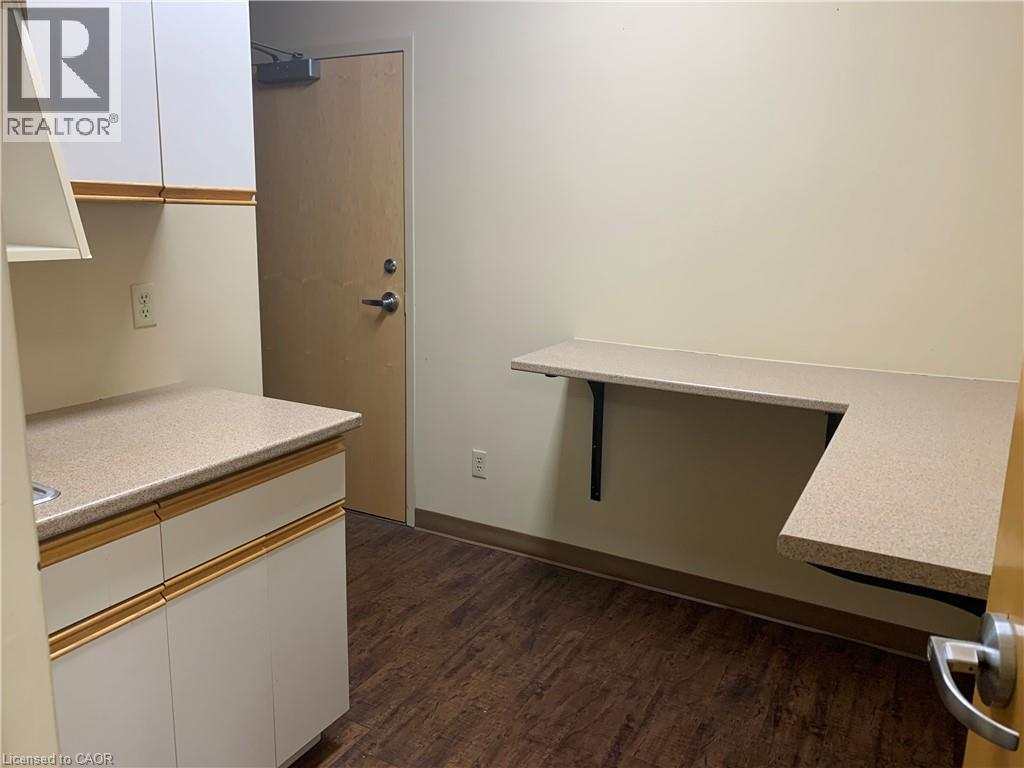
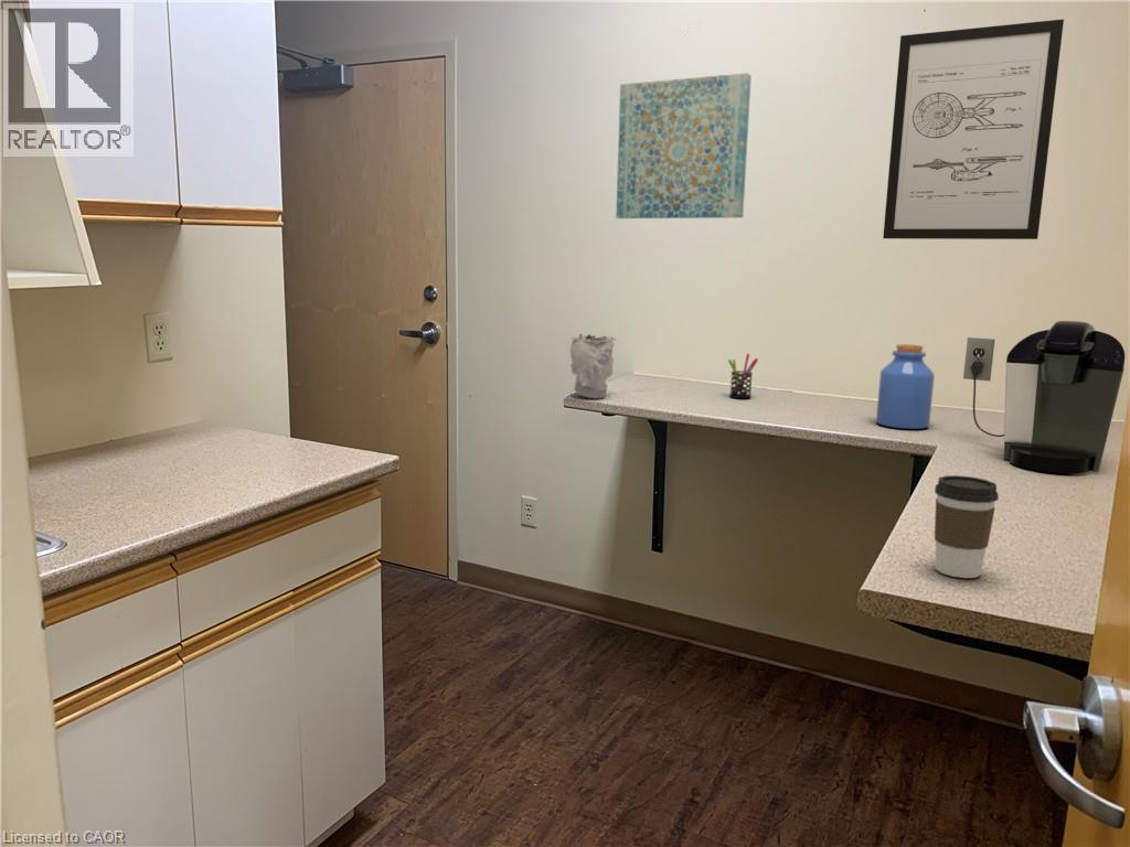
+ coffee cup (962, 526)
+ wall art (968, 136)
+ bust sculpture (623, 365)
+ pen holder (739, 375)
+ coffee maker (1031, 389)
+ jar (906, 385)
+ wall art (680, 149)
